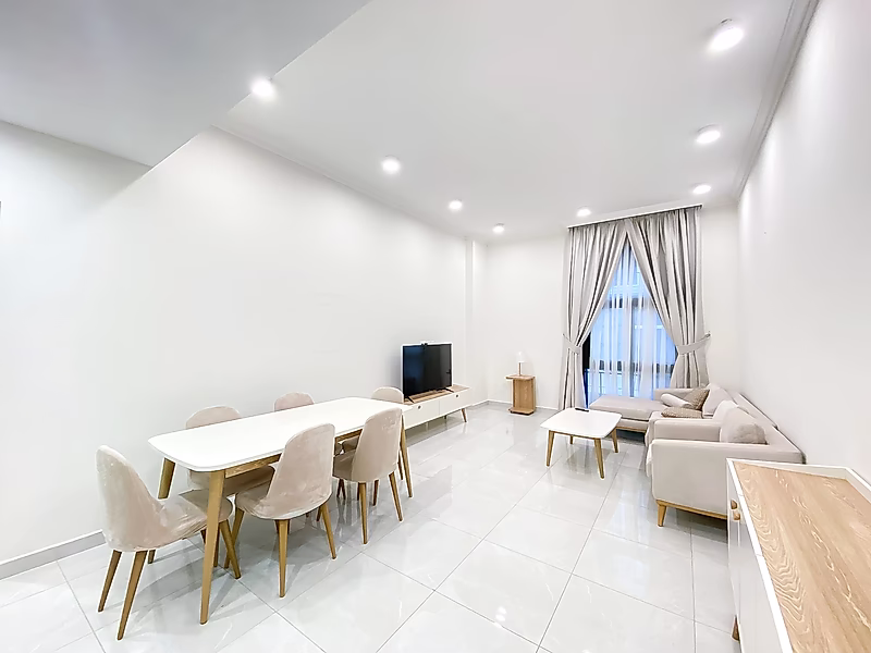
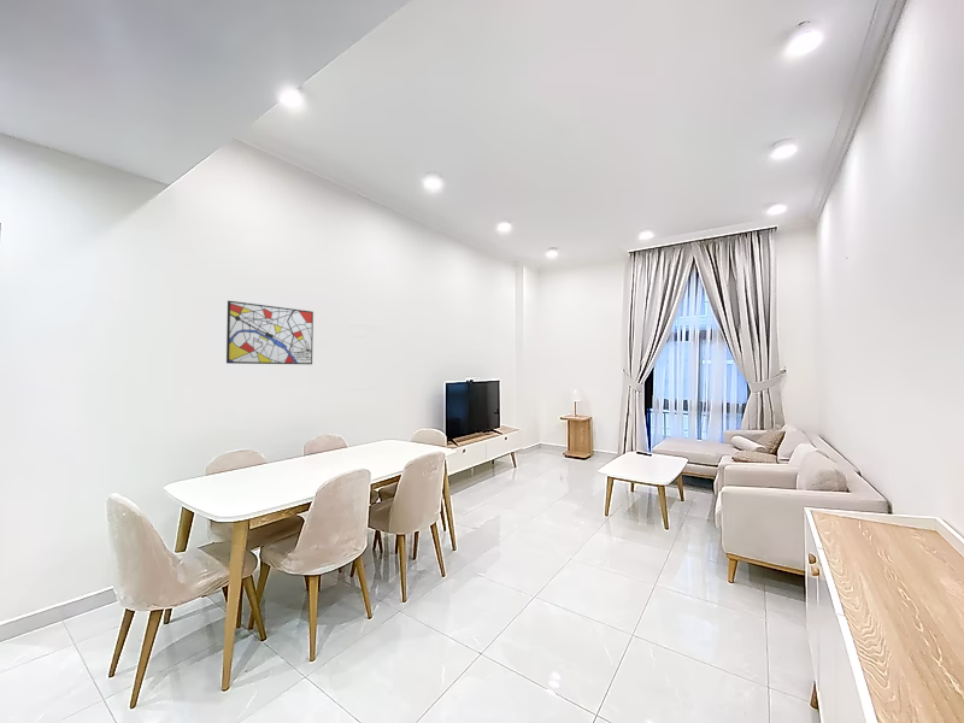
+ wall art (272, 335)
